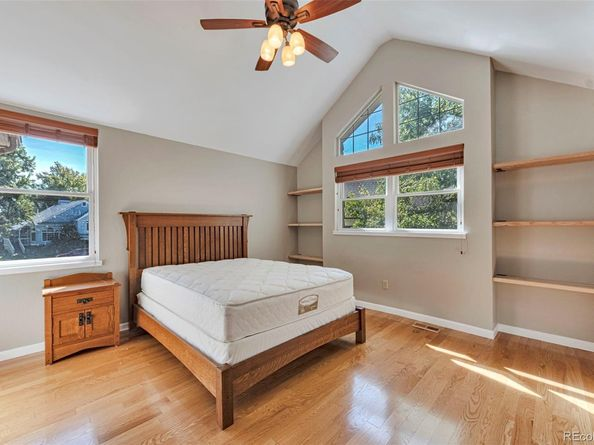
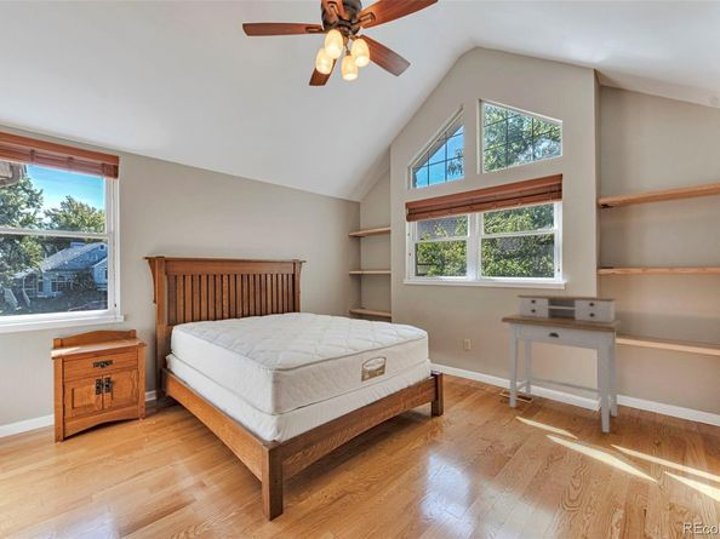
+ desk (560, 344)
